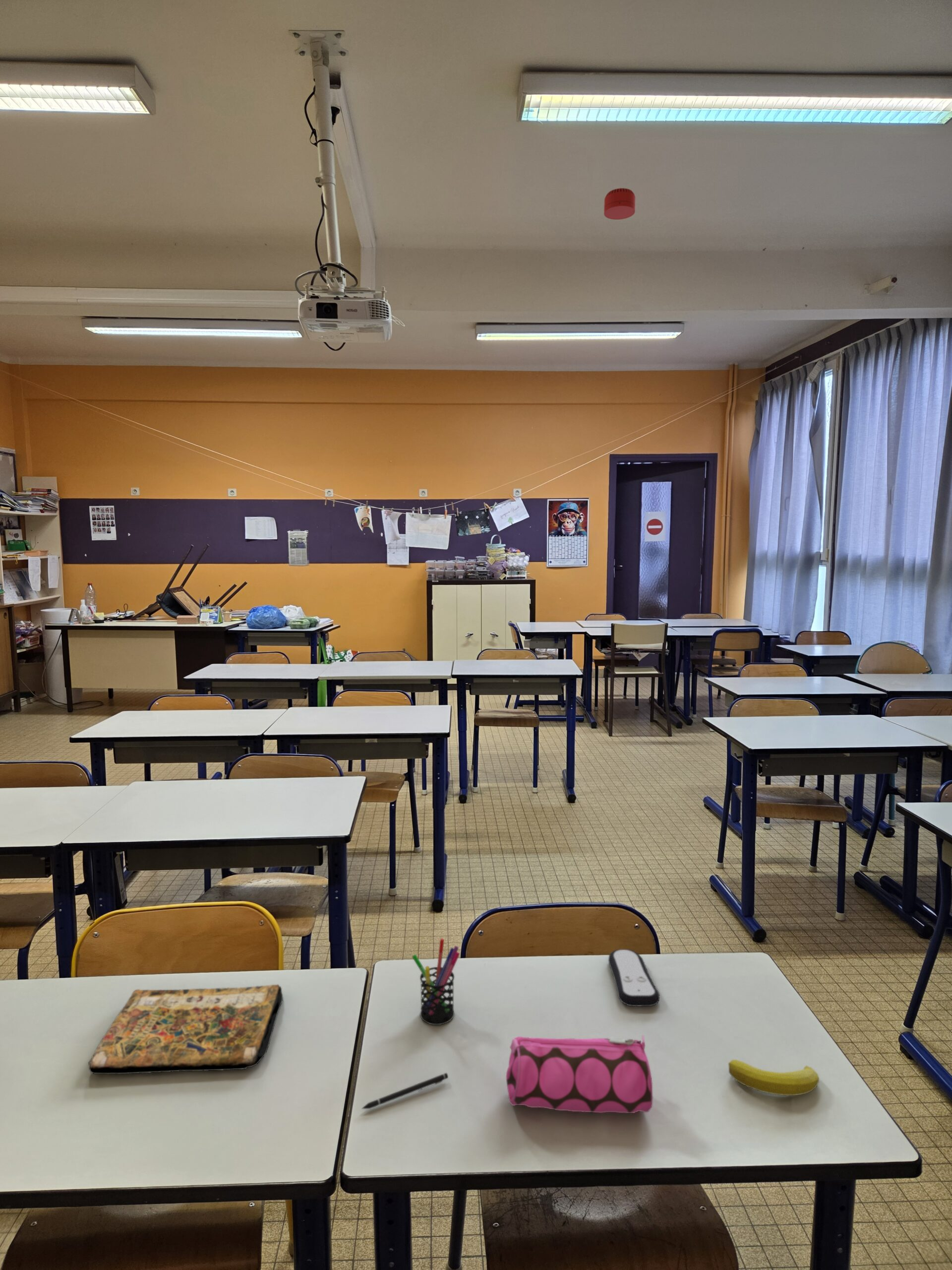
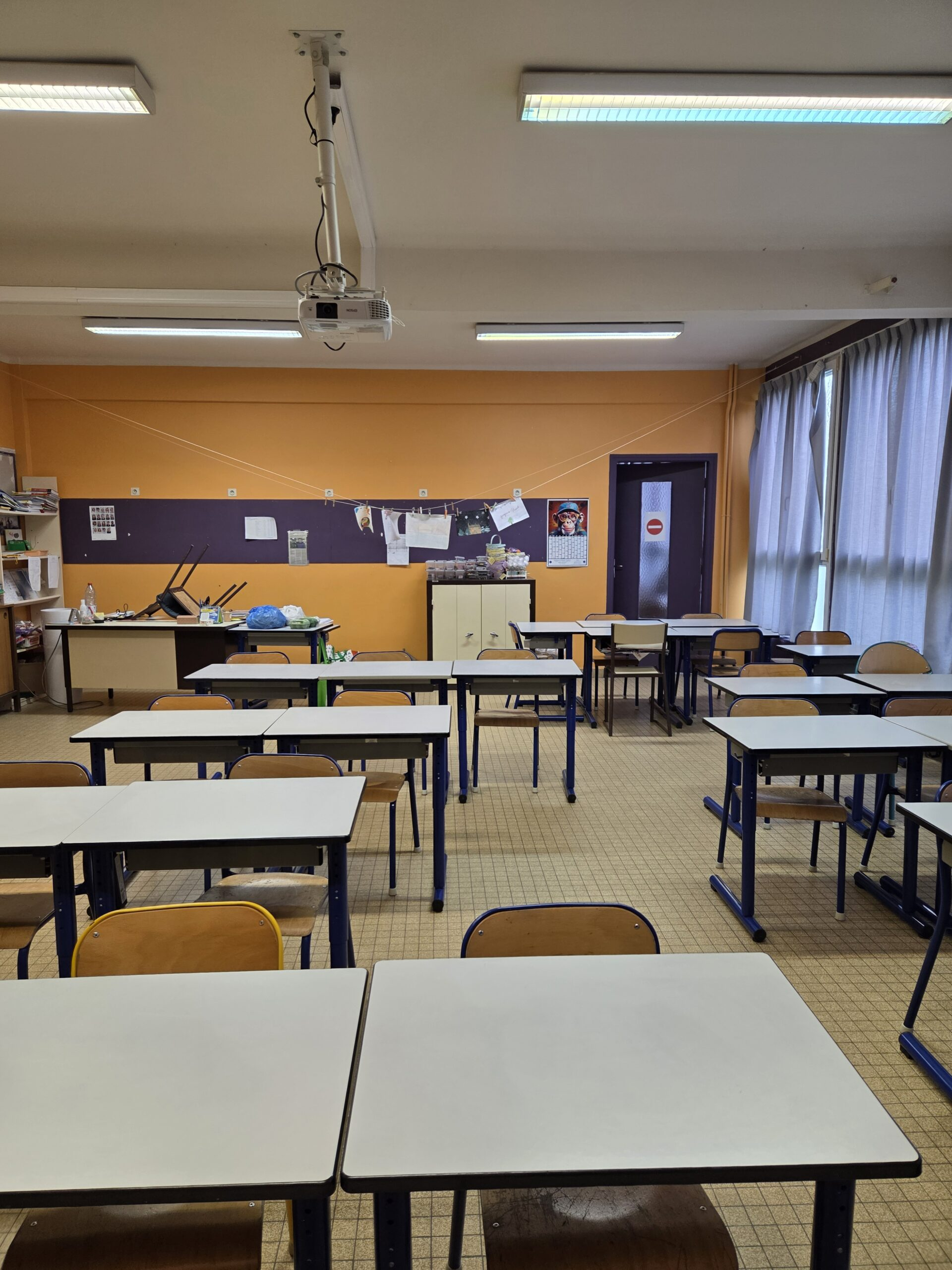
- book (192, 1023)
- pen (406, 1091)
- banana (777, 1075)
- remote control (631, 976)
- pencil case (577, 1070)
- smoke detector (619, 203)
- pen holder (434, 980)
